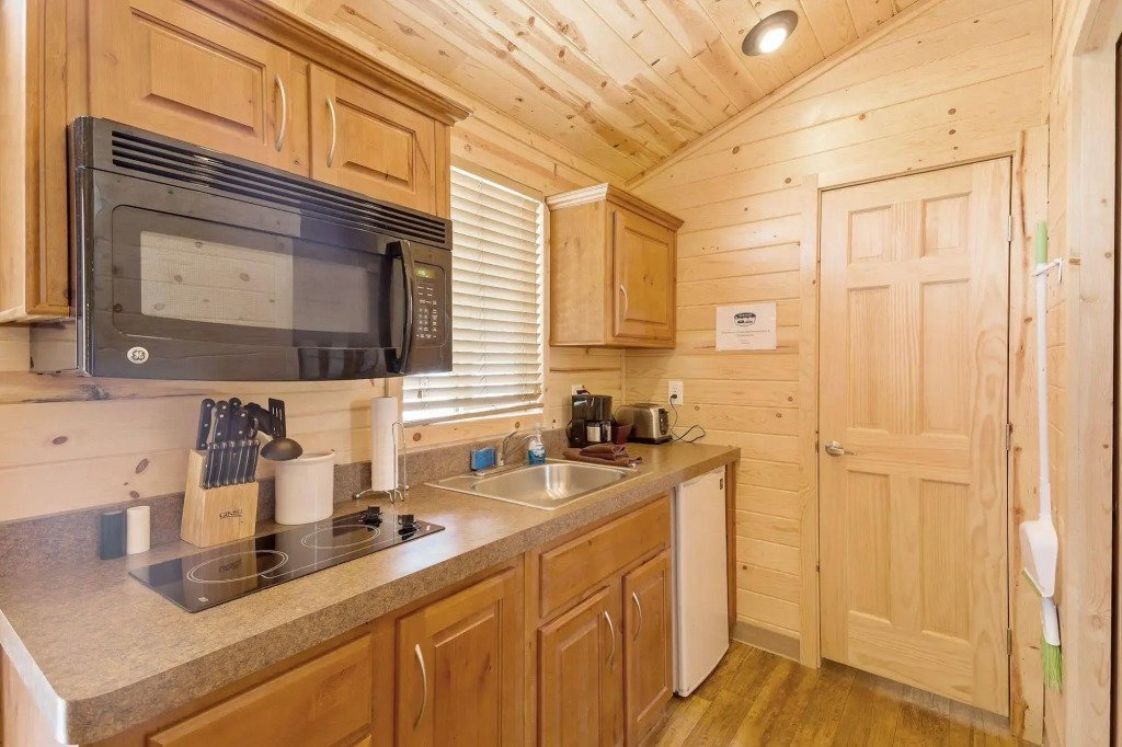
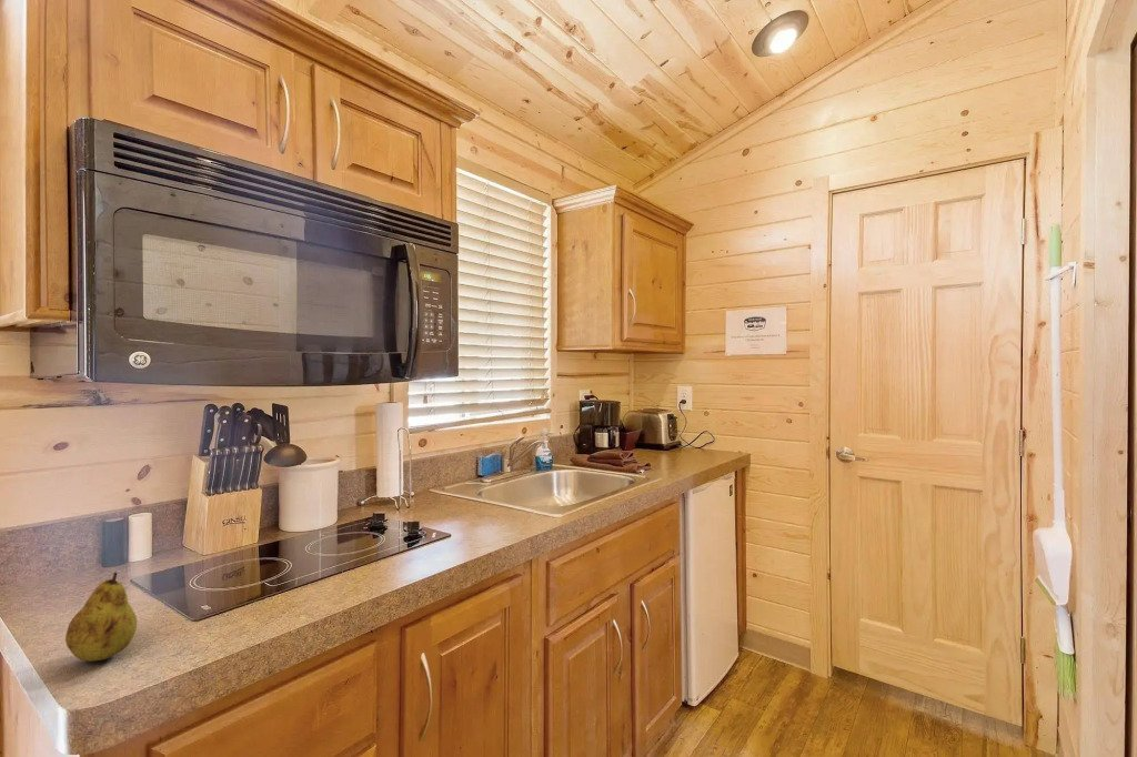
+ fruit (101, 615)
